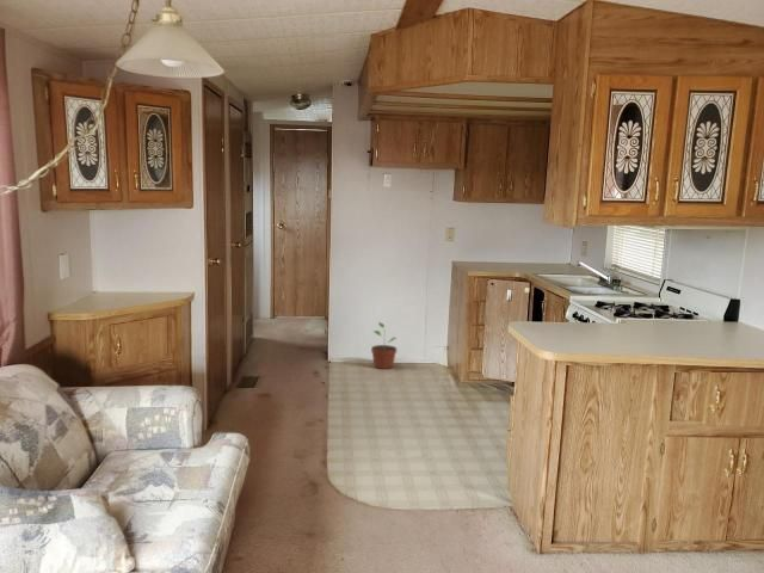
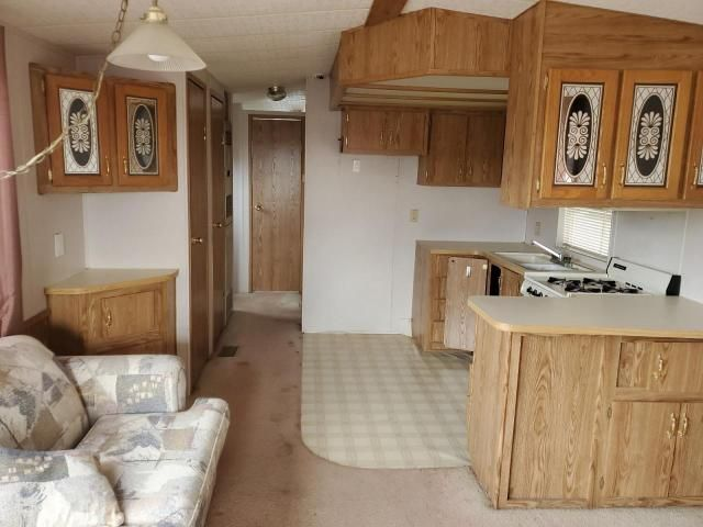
- potted plant (383, 345)
